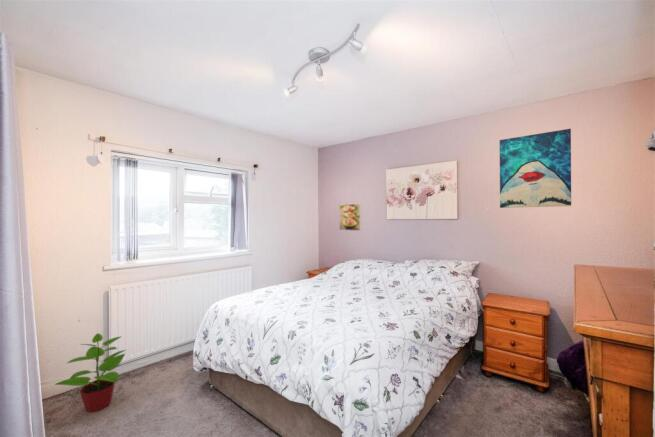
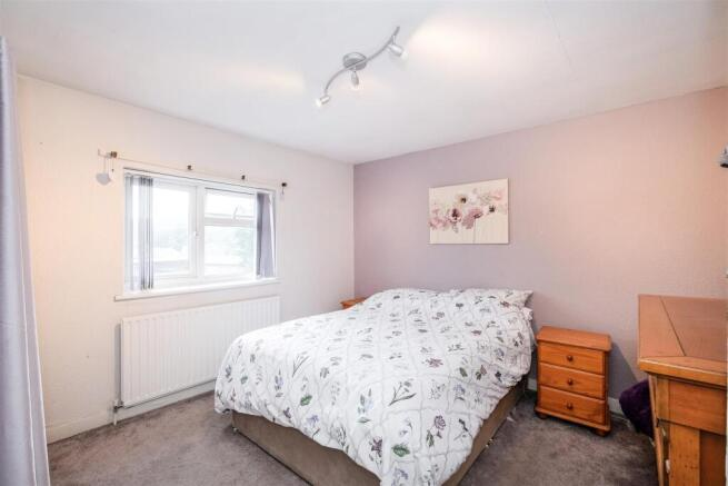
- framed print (349, 217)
- potted plant (99, 368)
- wall art (533, 171)
